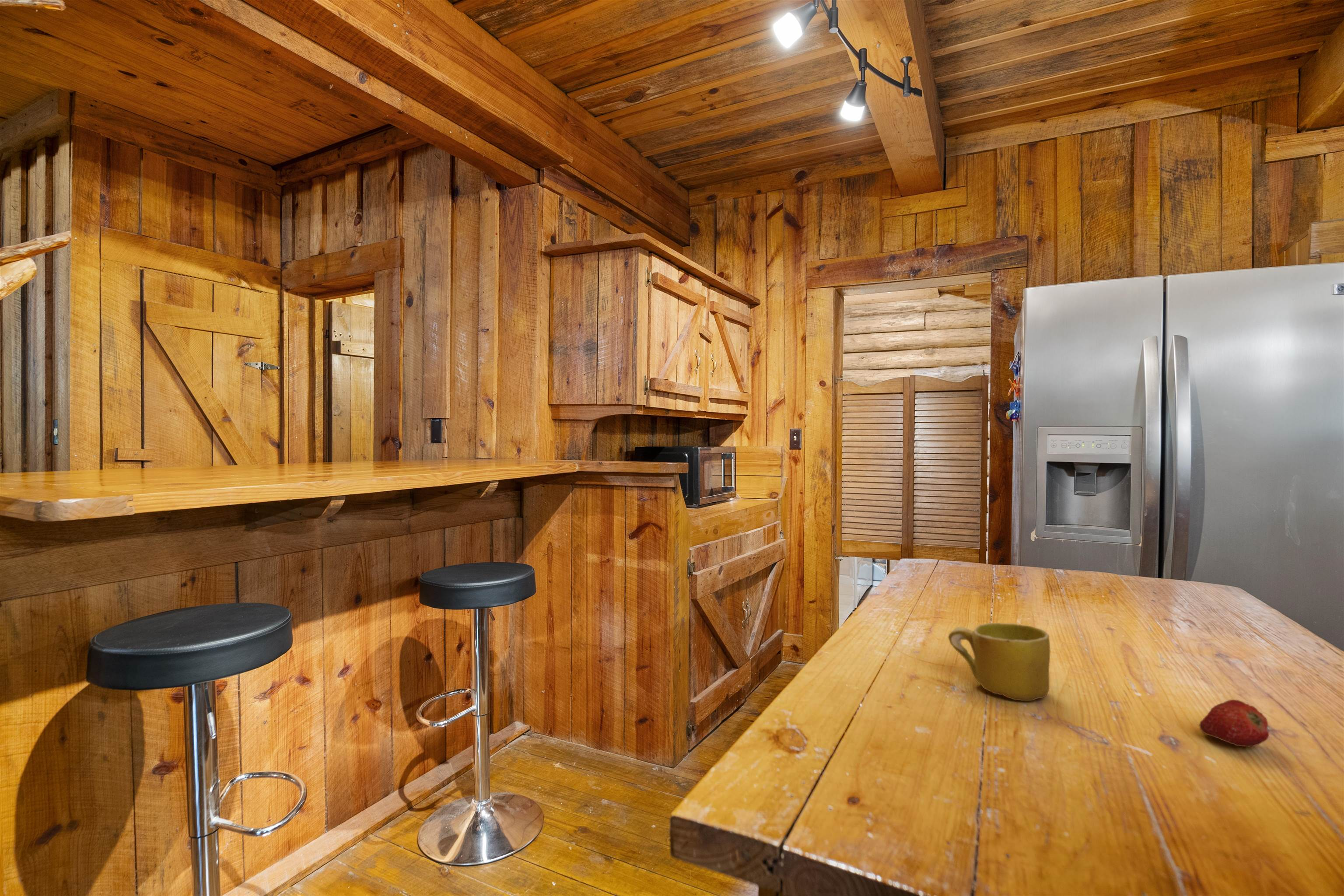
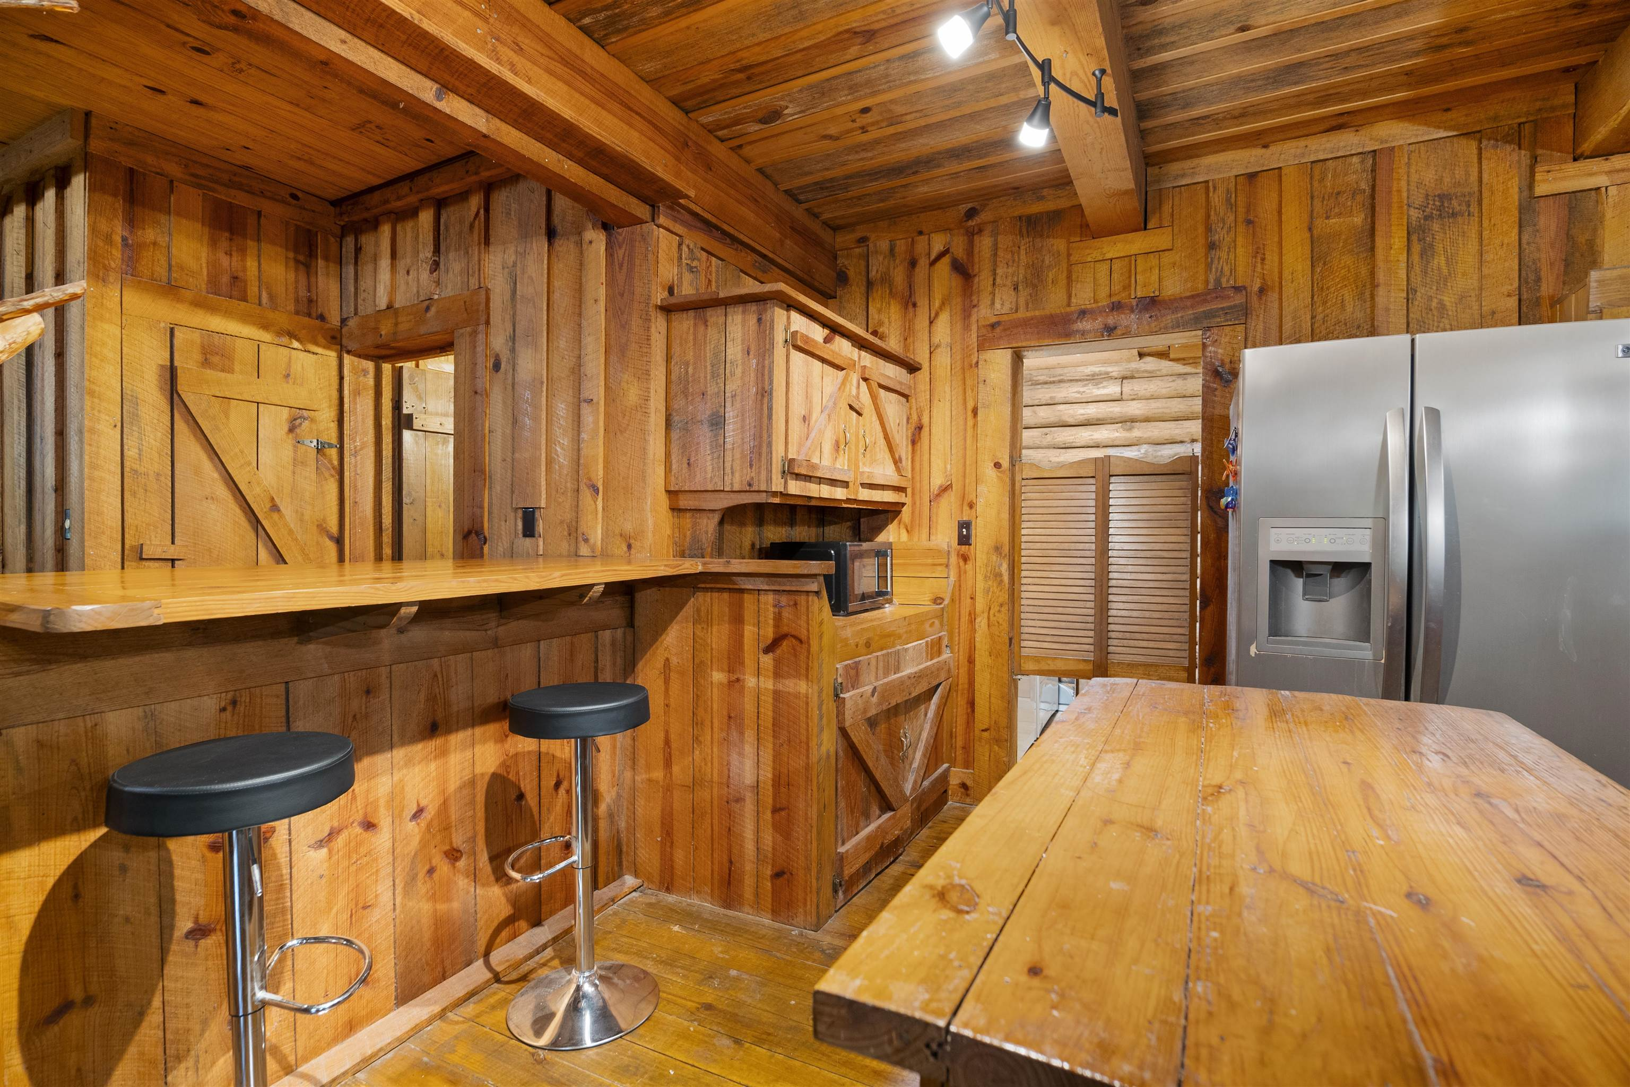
- mug (998, 657)
- fruit (1232, 721)
